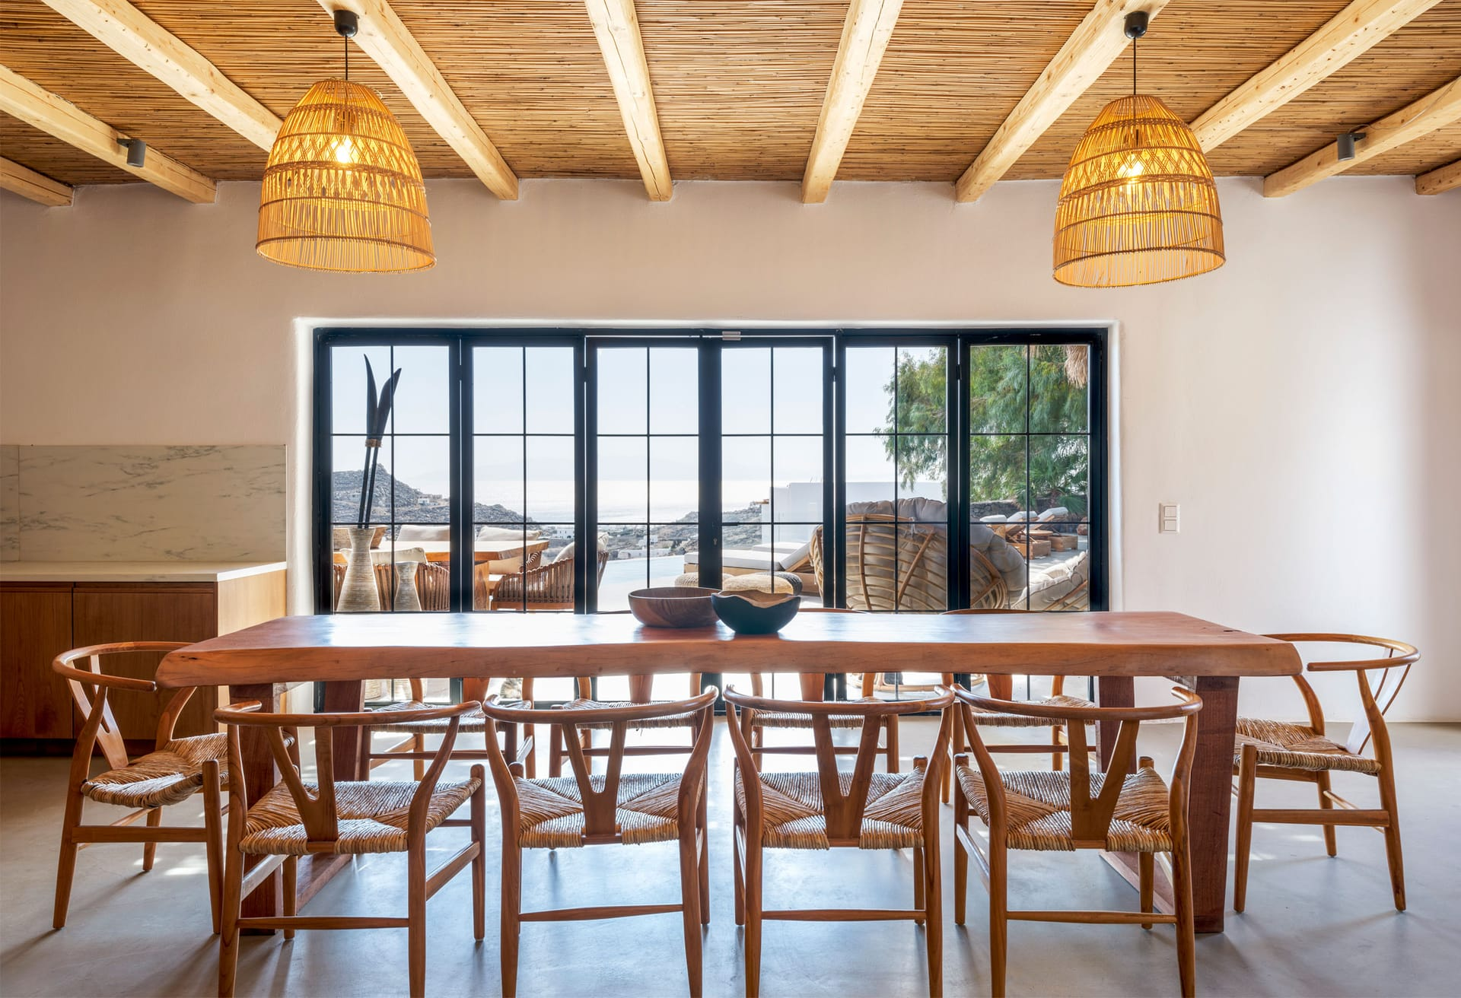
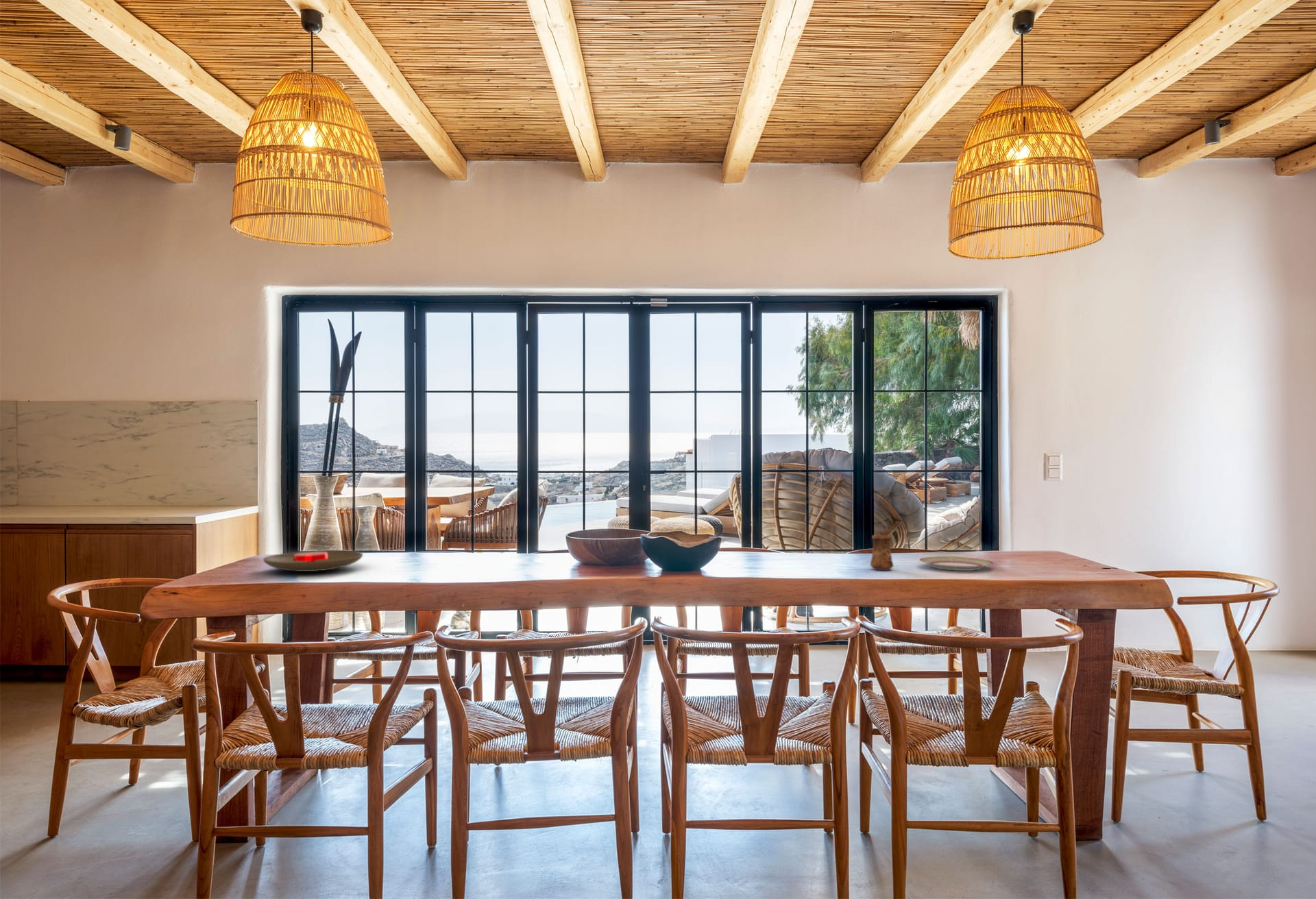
+ plate (955, 564)
+ plate (314, 561)
+ cup (881, 552)
